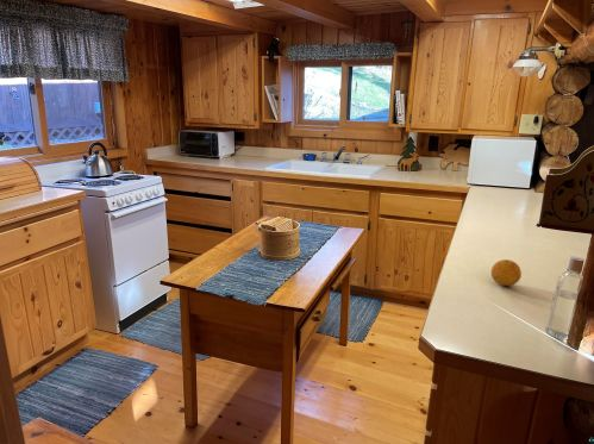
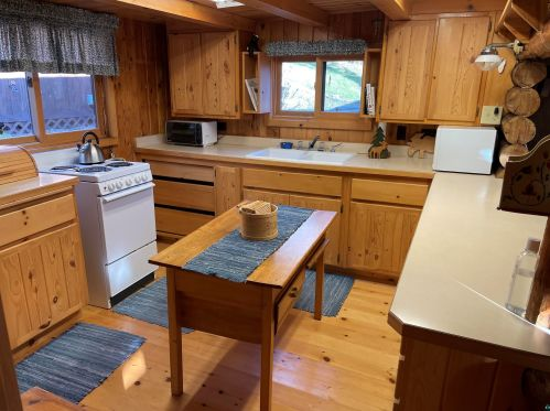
- fruit (506, 273)
